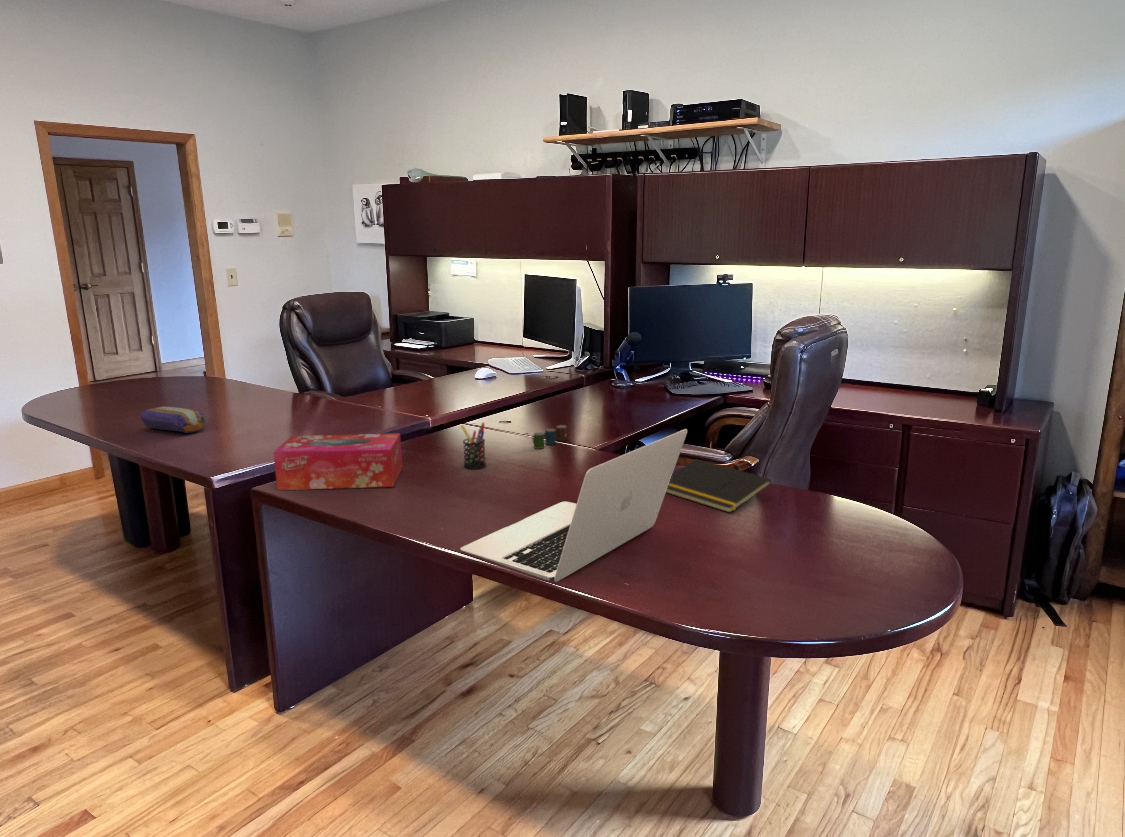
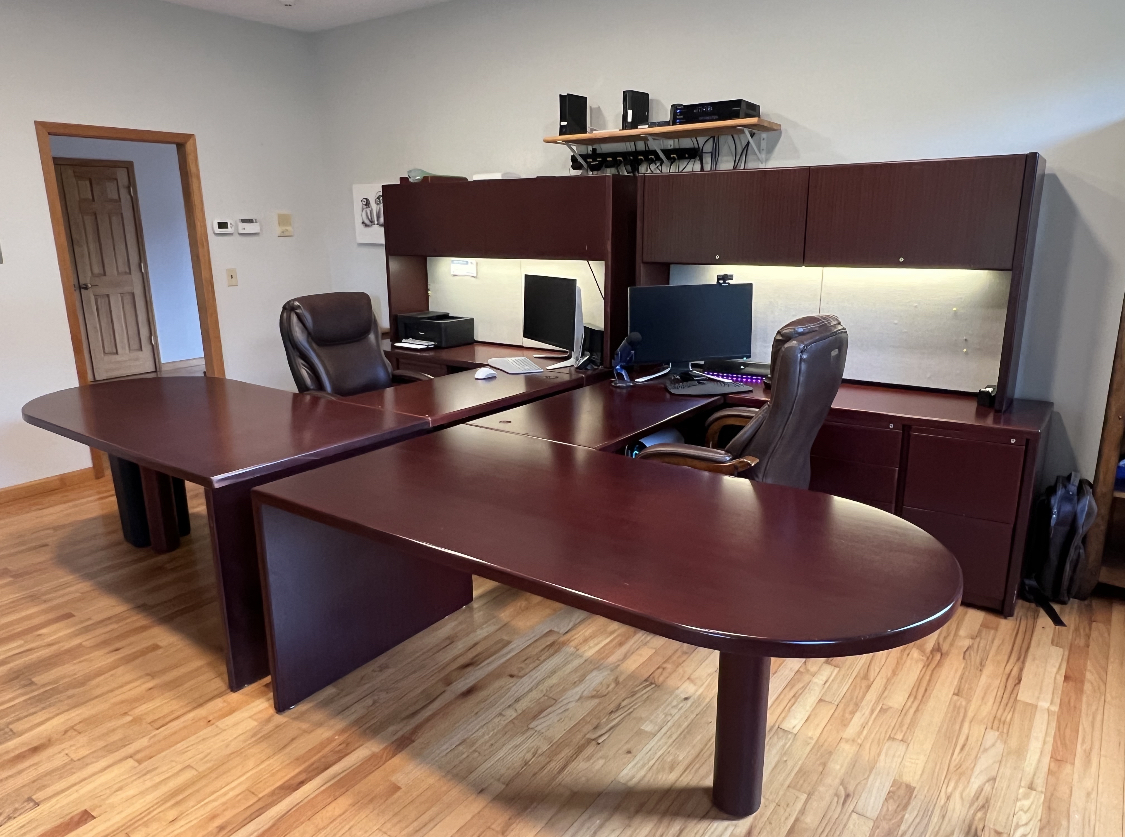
- pencil case (172, 419)
- notepad (711, 484)
- pen holder (476, 443)
- cup (549, 432)
- laptop (580, 491)
- tissue box (340, 460)
